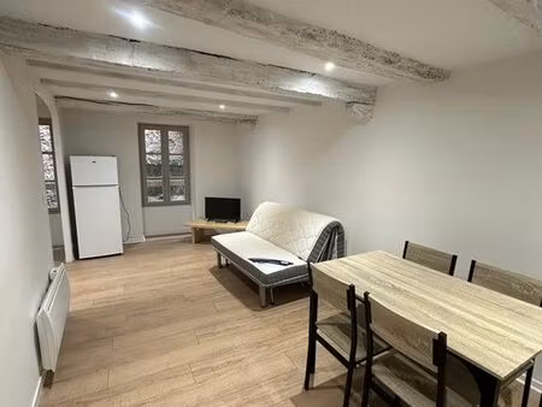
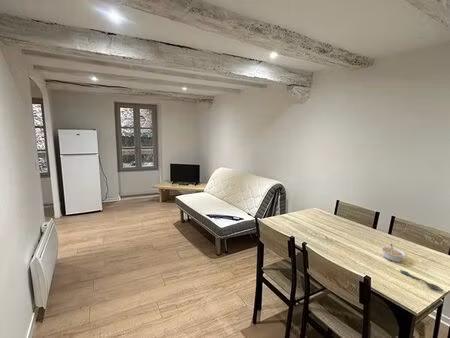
+ spoon (419, 279)
+ legume (392, 253)
